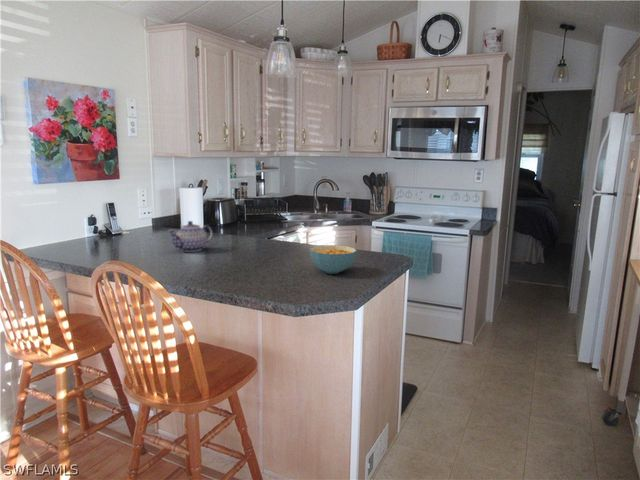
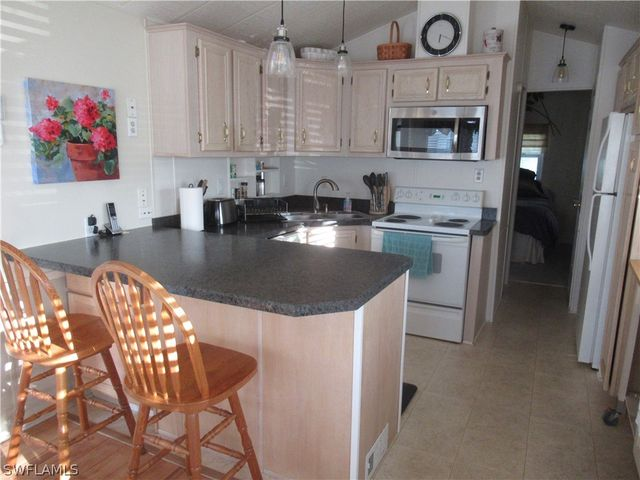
- cereal bowl (332, 260)
- teapot (191, 235)
